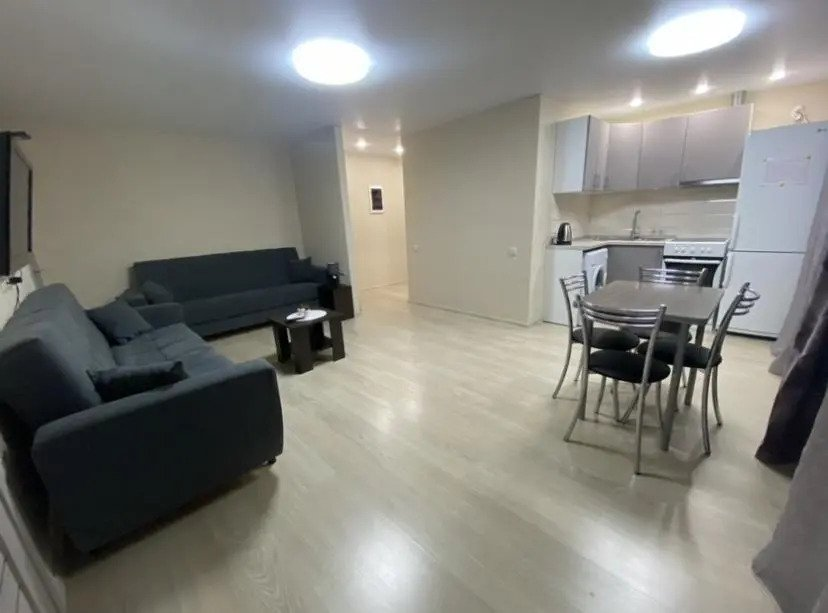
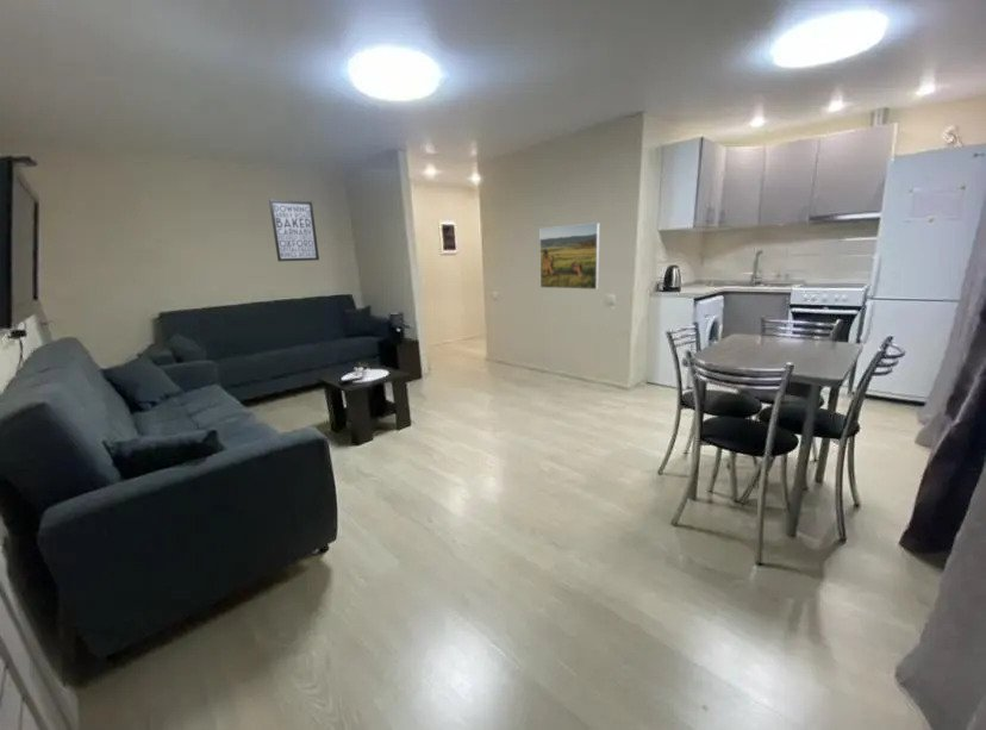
+ wall art (294, 231)
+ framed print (567, 257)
